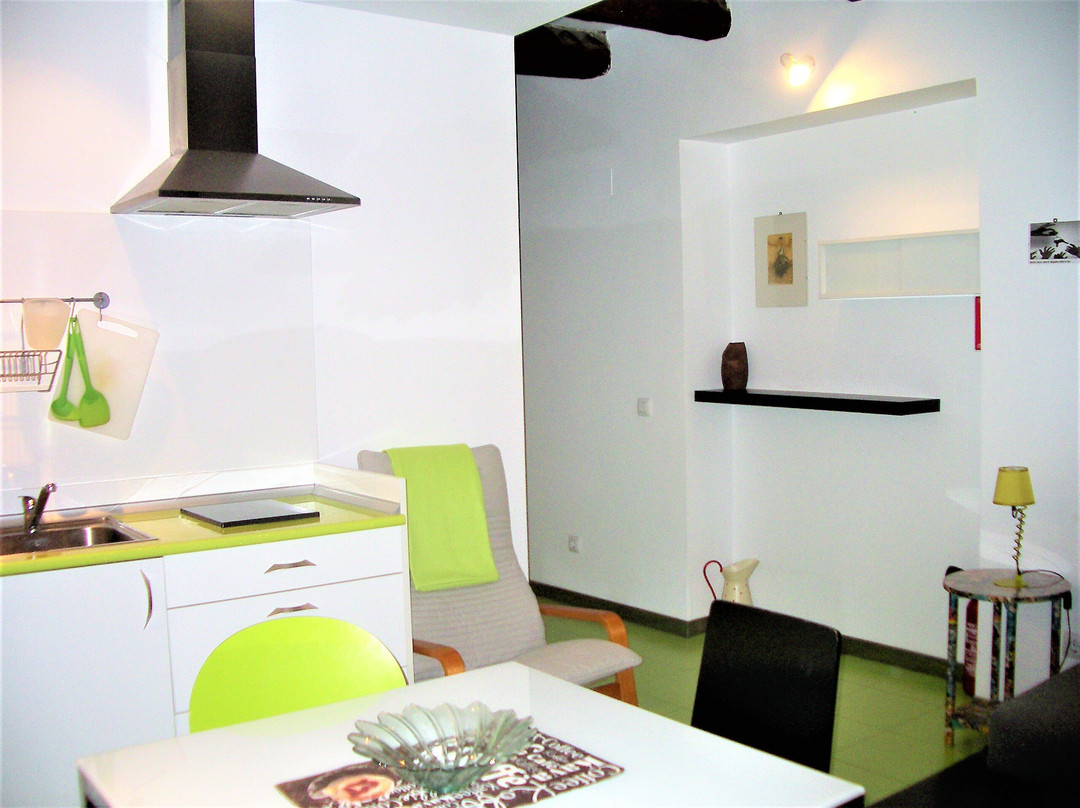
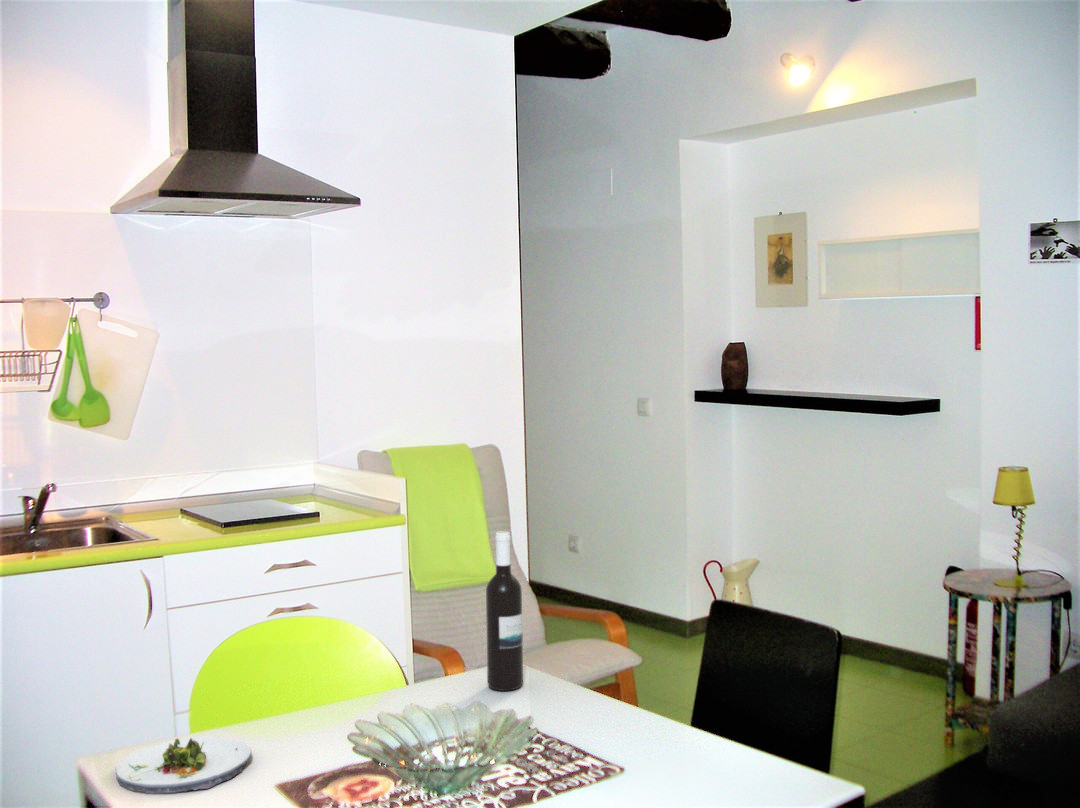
+ salad plate (183, 755)
+ wine bottle (504, 609)
